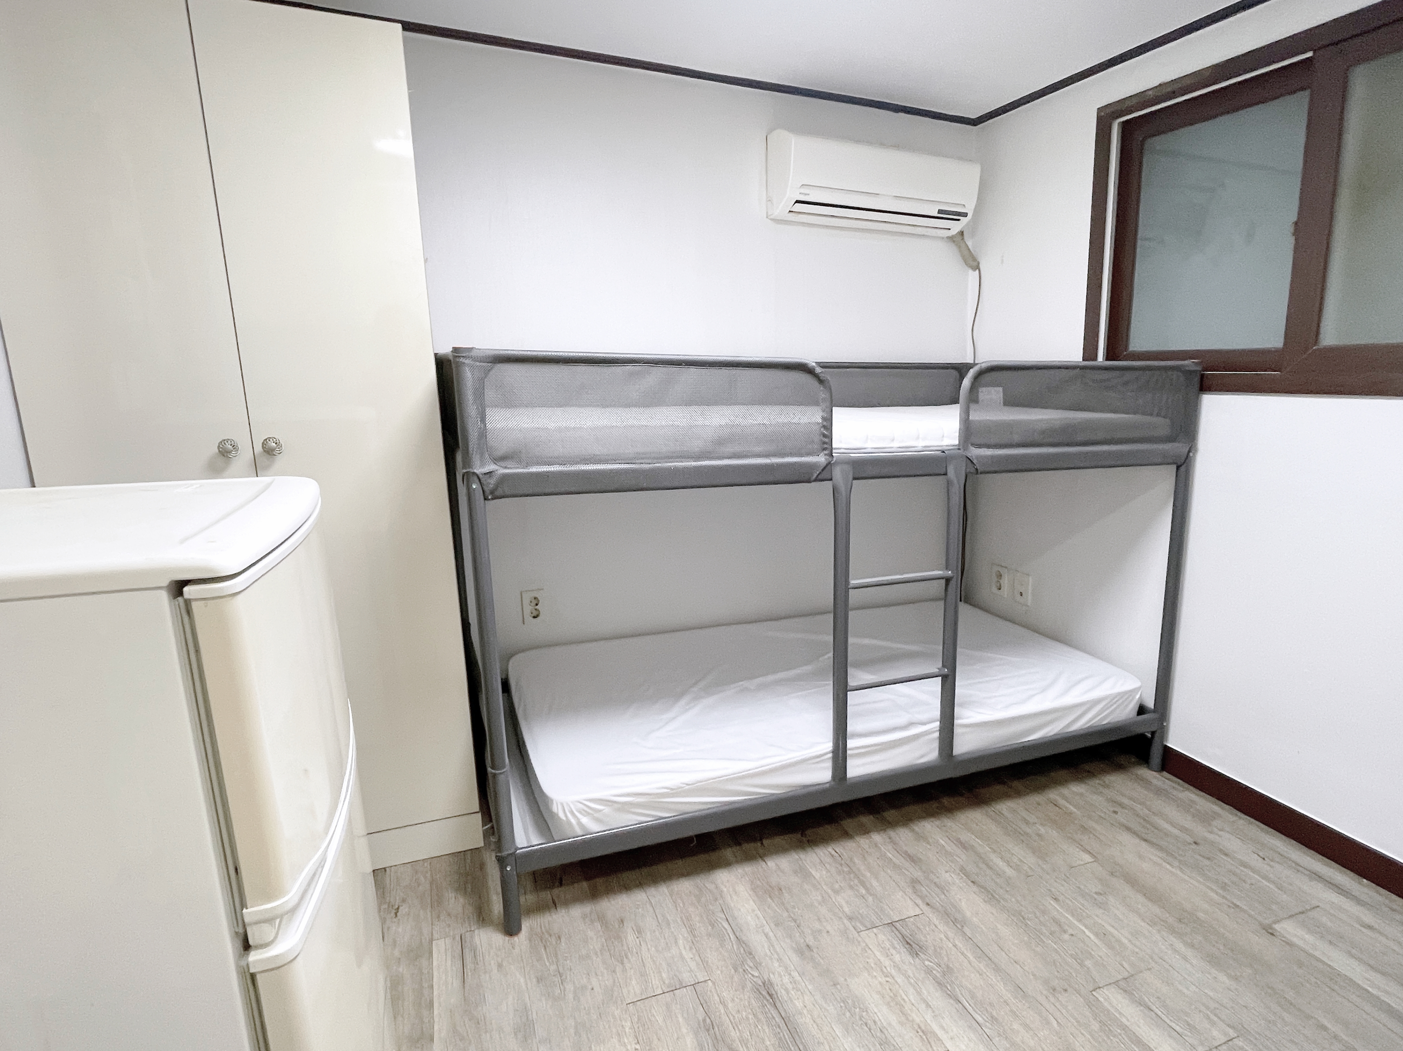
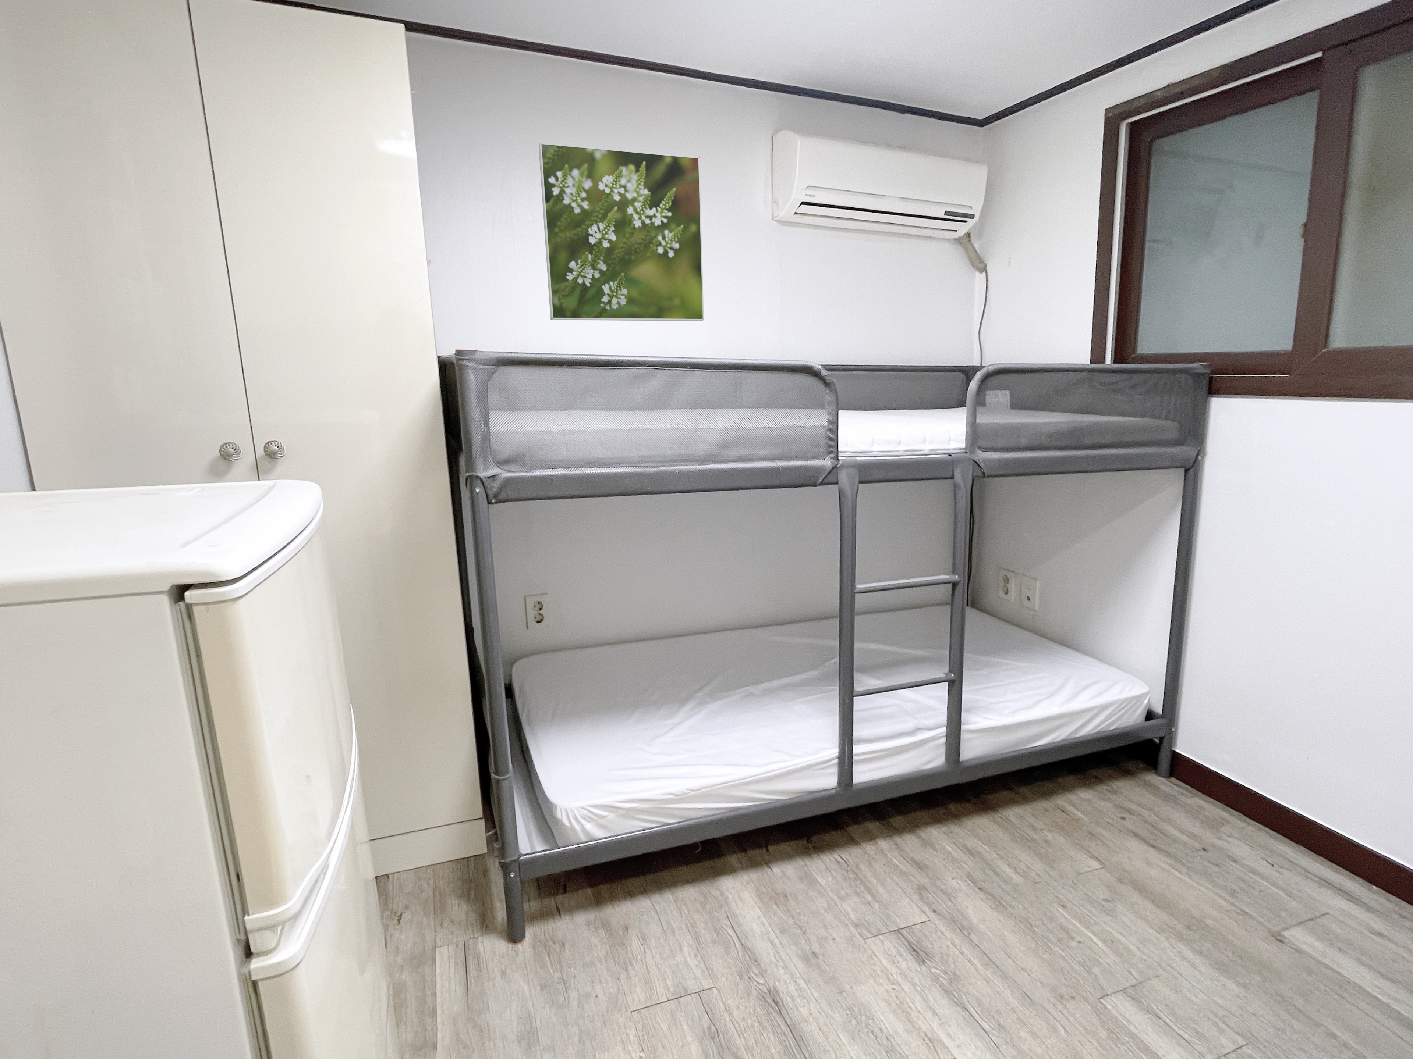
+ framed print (625, 238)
